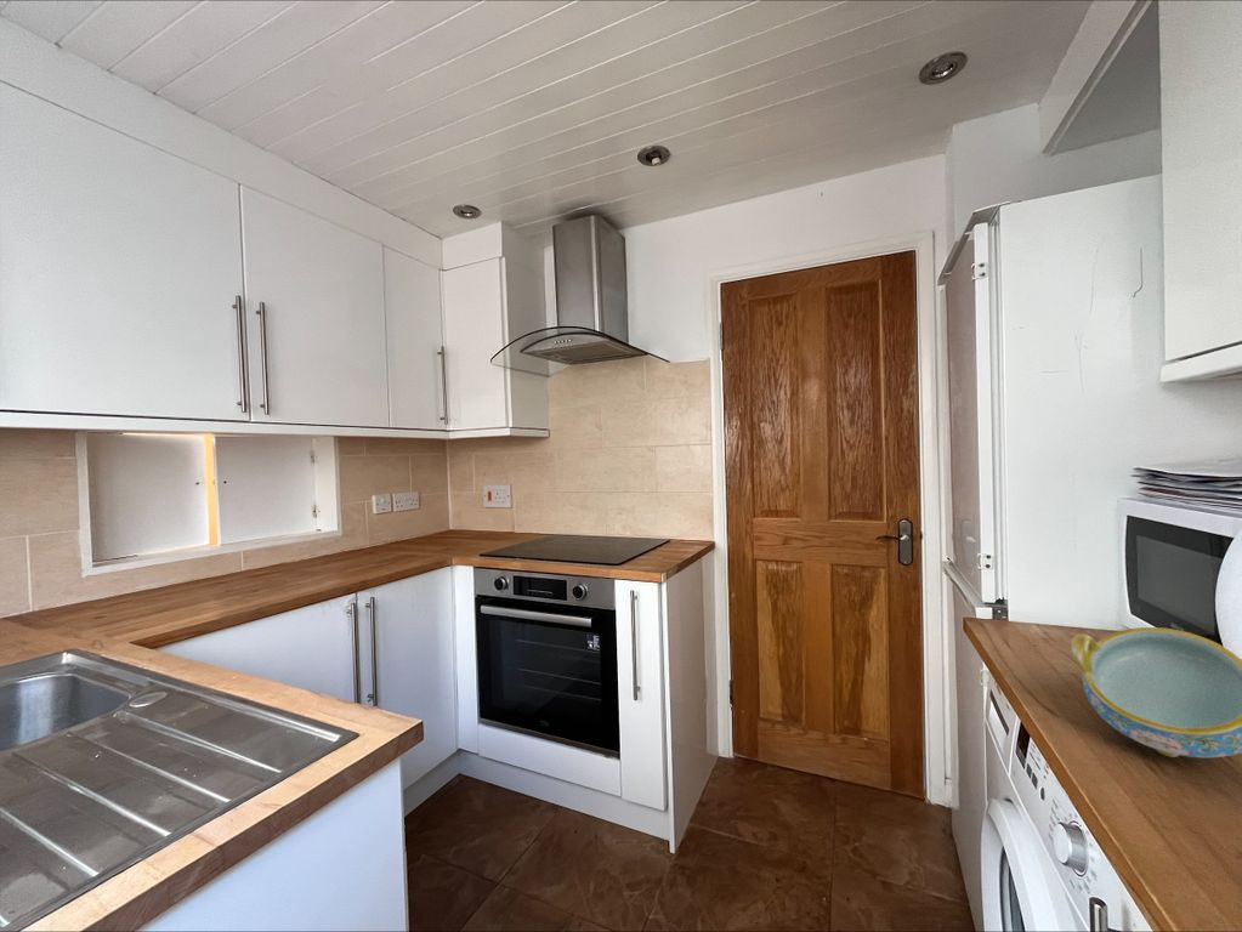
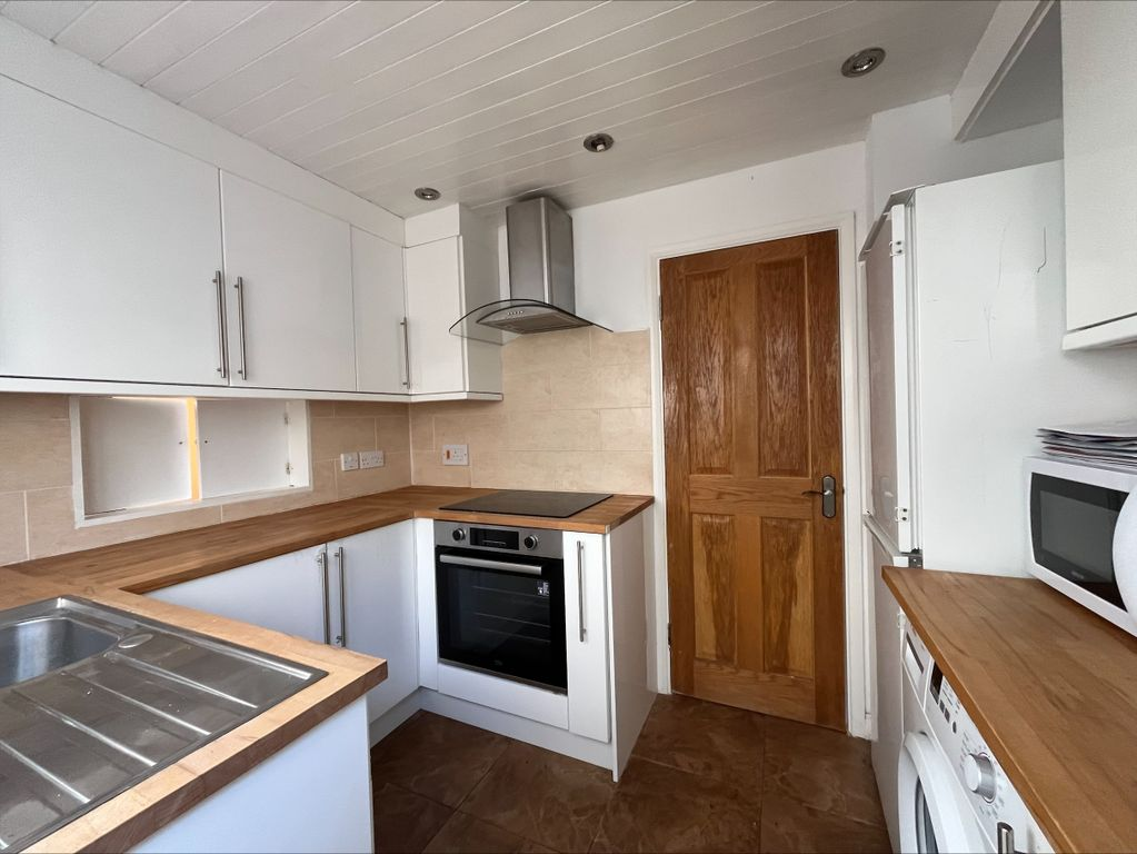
- decorative bowl (1163, 692)
